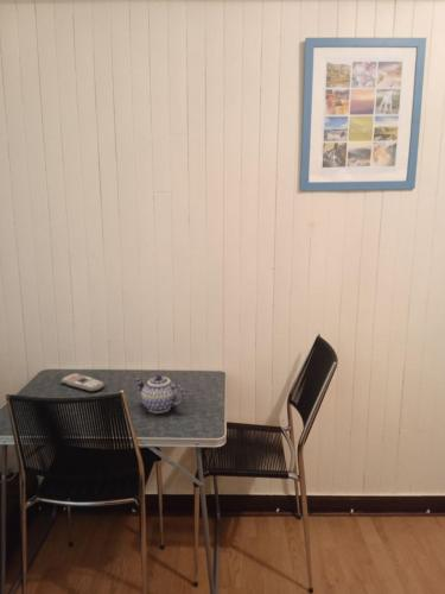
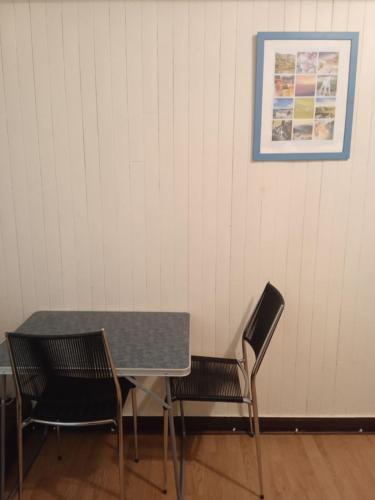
- remote control (83, 383)
- teapot (159, 391)
